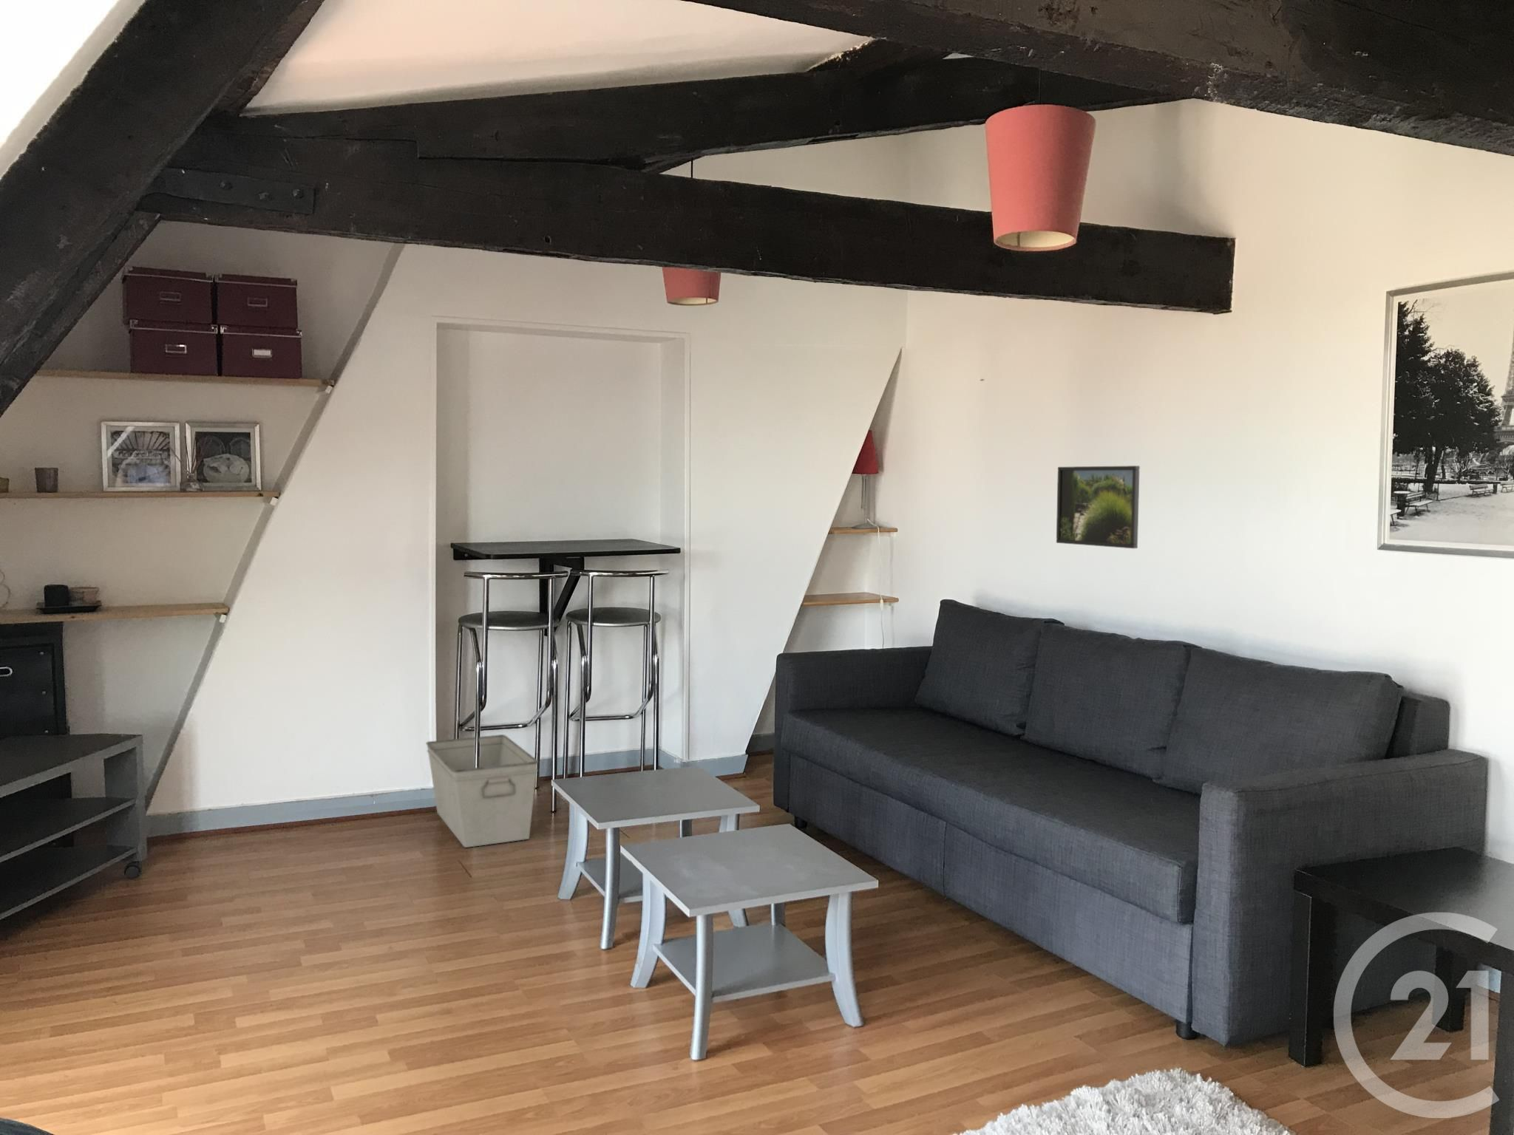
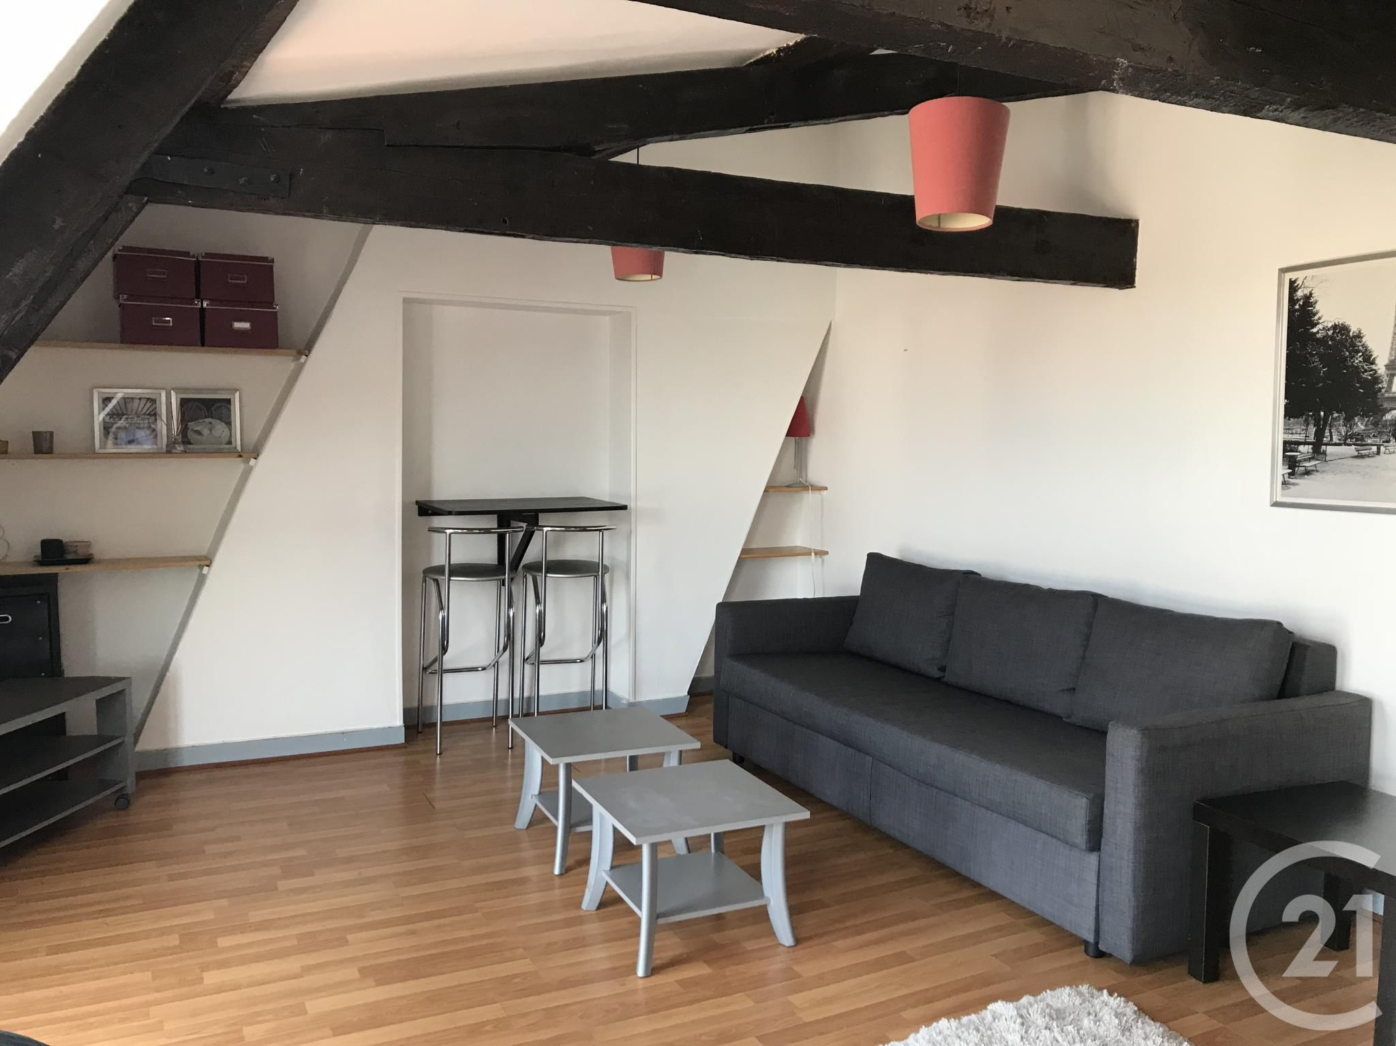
- storage bin (480, 788)
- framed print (1096, 506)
